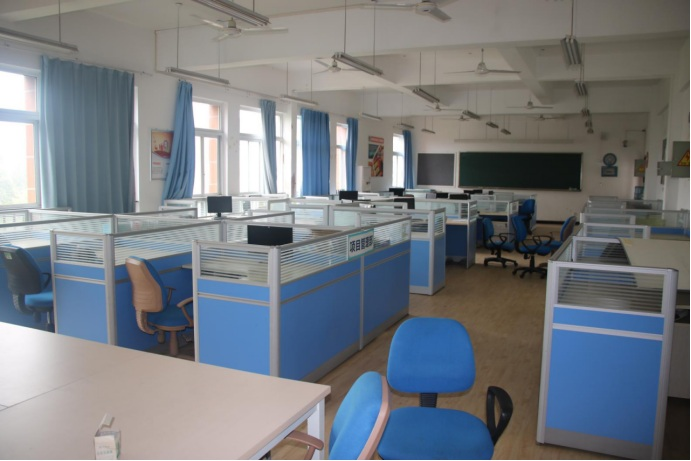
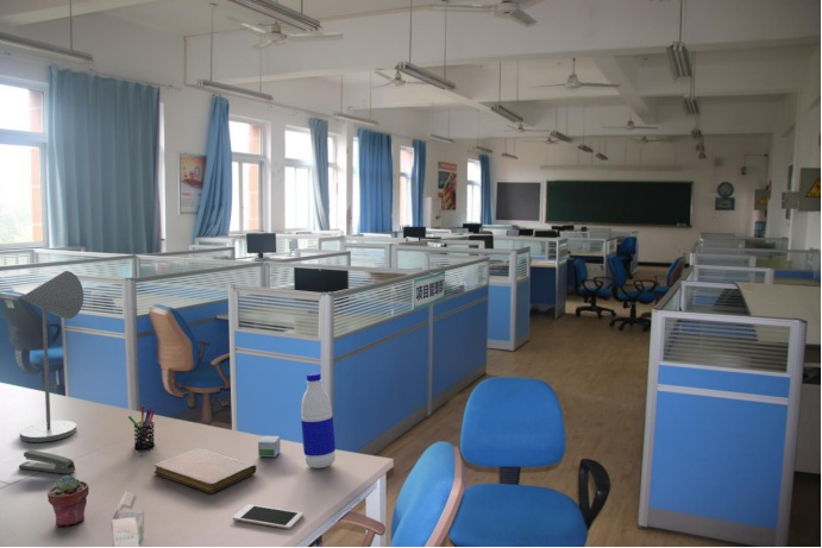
+ notebook (205, 468)
+ small box (269, 446)
+ stapler (46, 460)
+ potted succulent (68, 497)
+ desk lamp (46, 353)
+ water bottle (318, 420)
+ pen holder (142, 427)
+ cell phone (268, 516)
